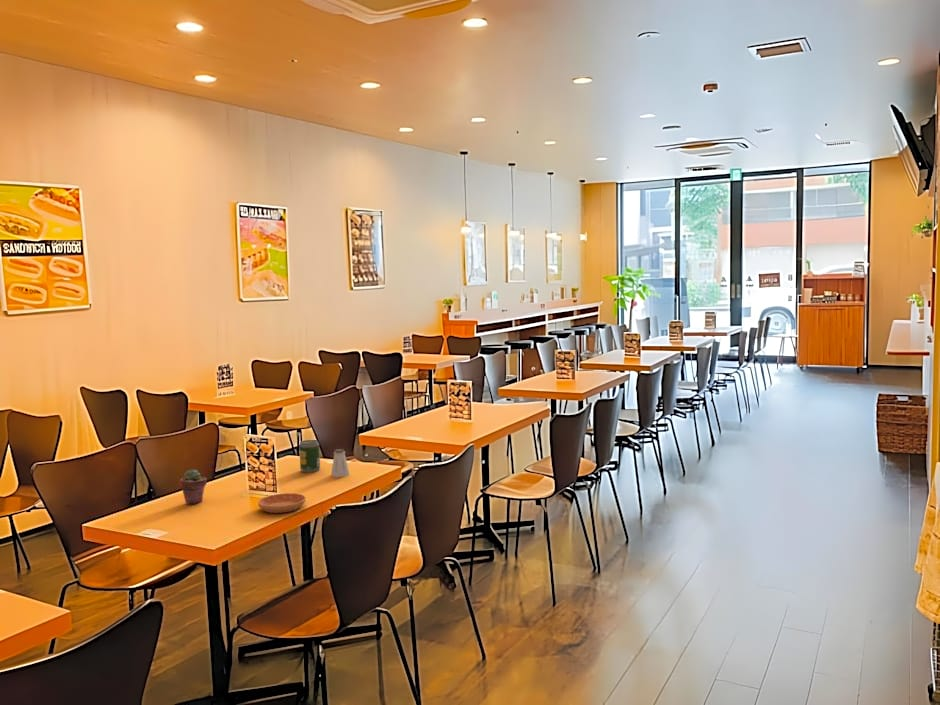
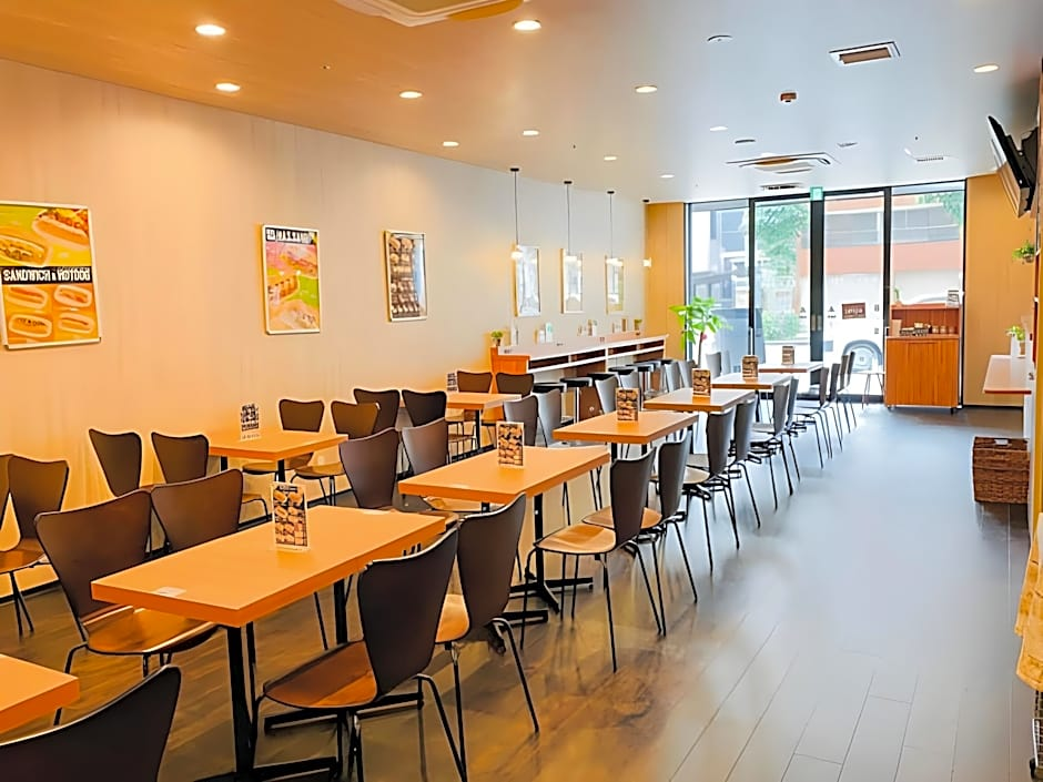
- potted succulent (193, 485)
- saucer (282, 503)
- saltshaker (339, 462)
- soda can (309, 455)
